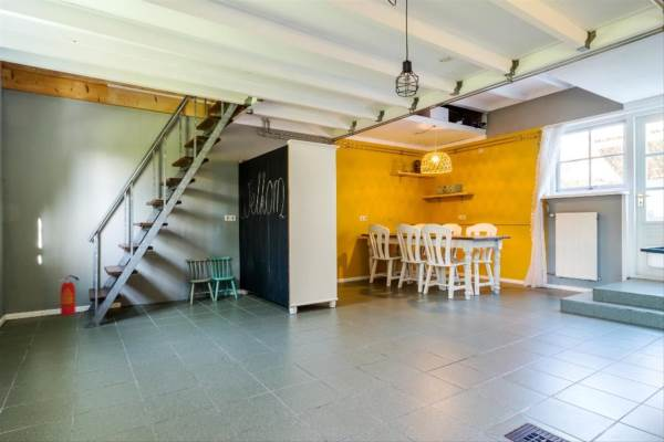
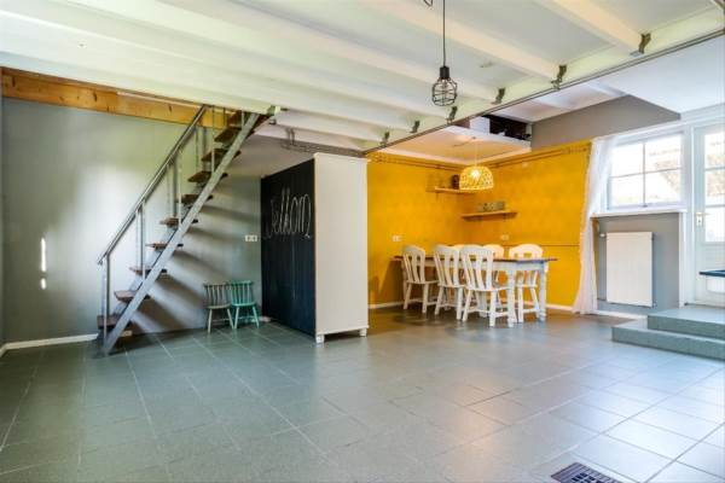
- fire extinguisher (69, 294)
